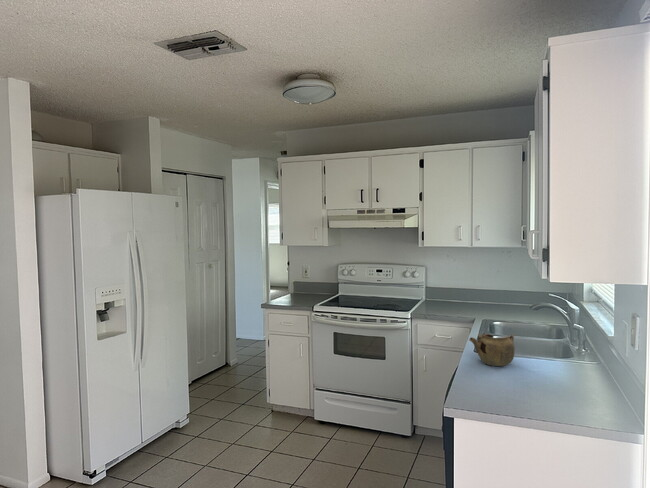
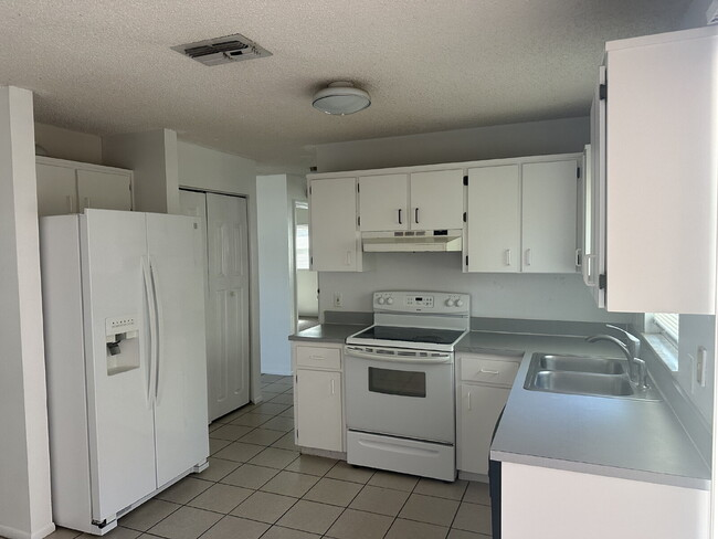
- teapot (491, 348)
